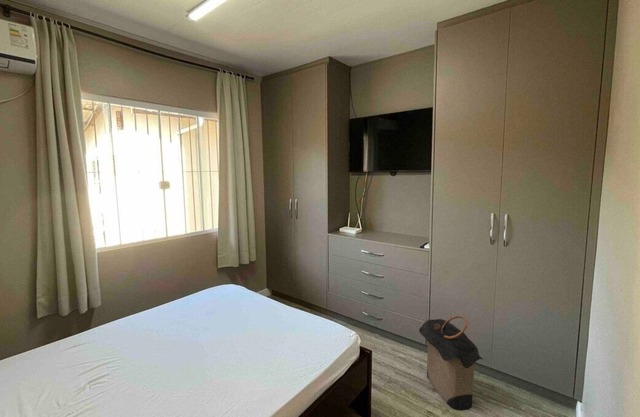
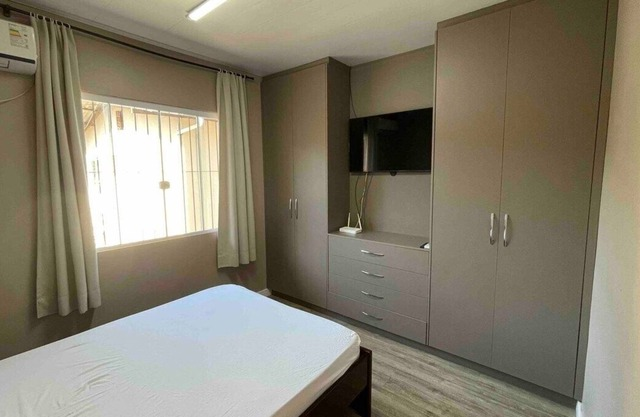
- laundry hamper (446, 351)
